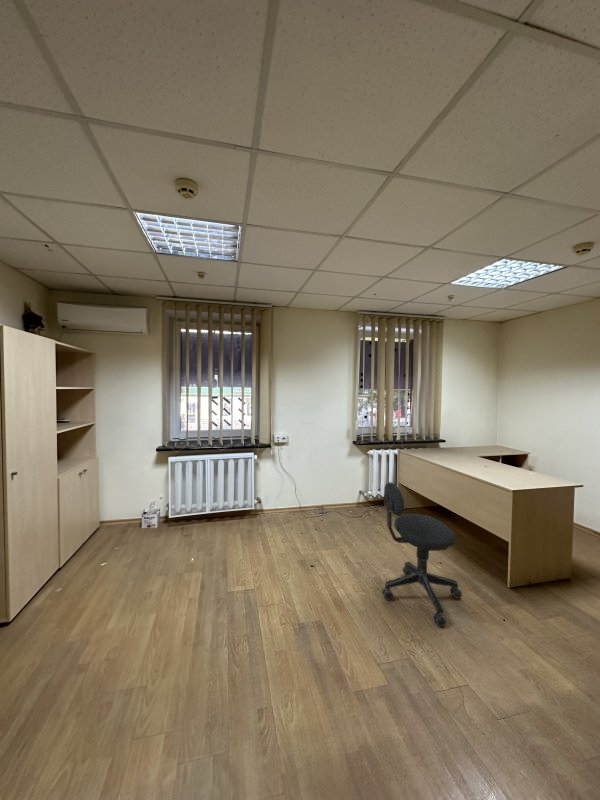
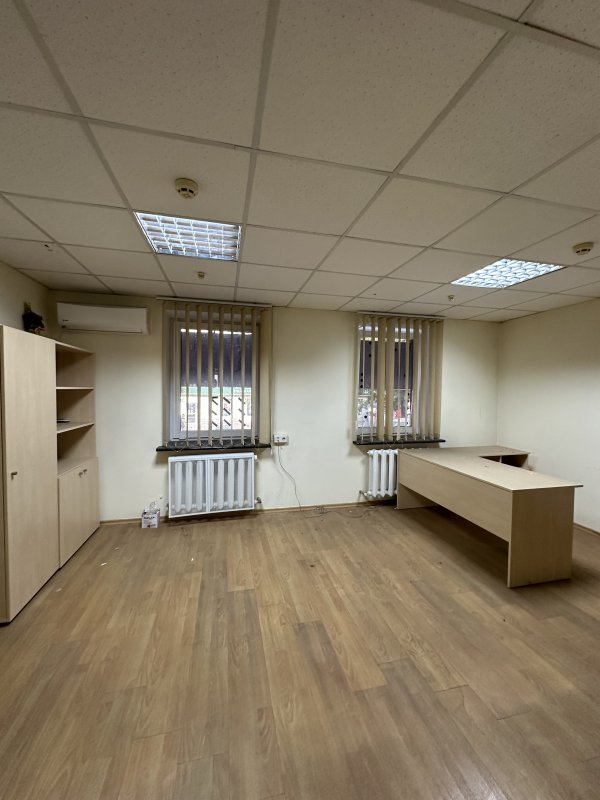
- office chair (423, 541)
